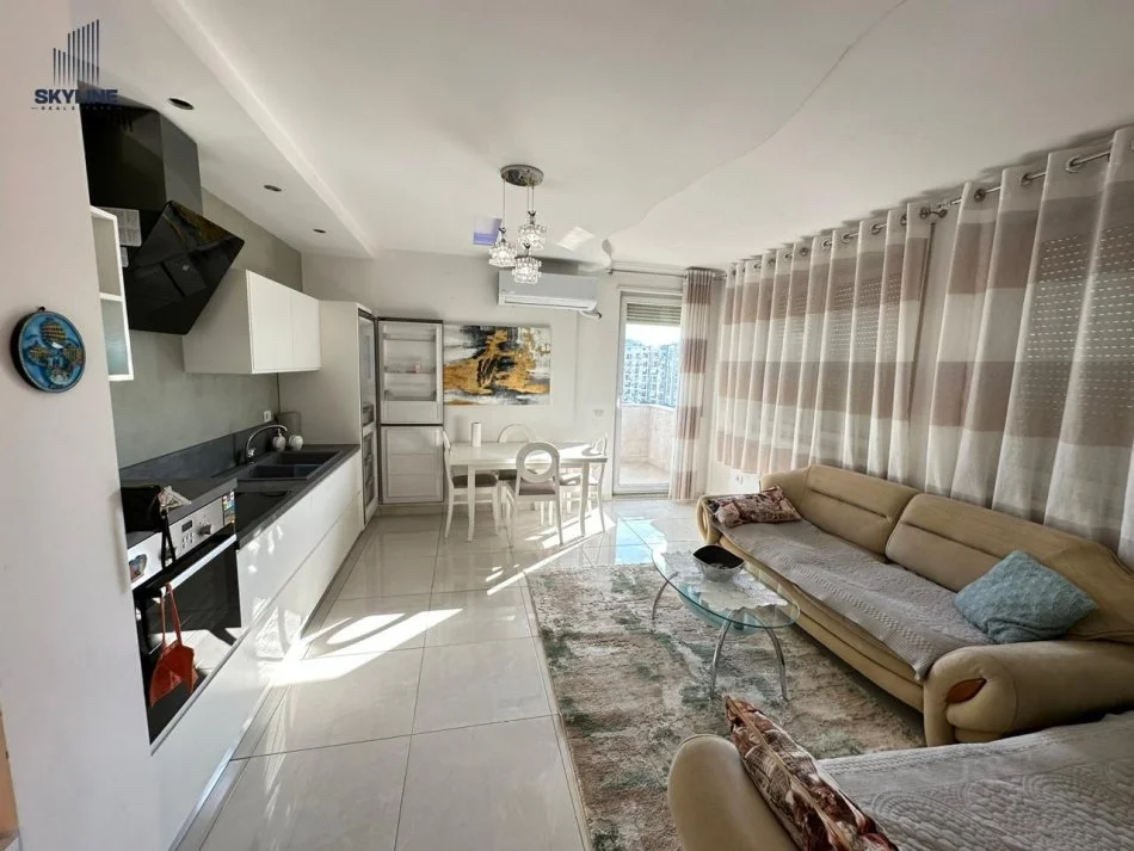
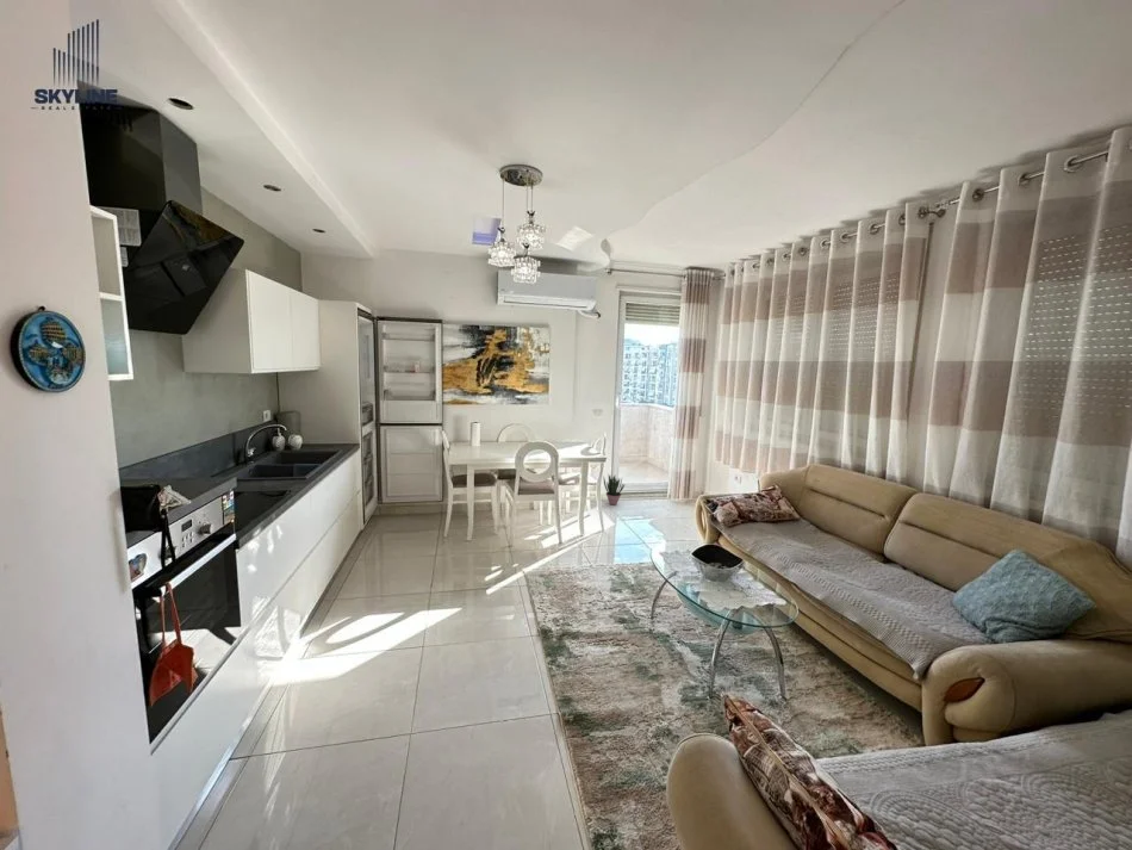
+ potted plant (612, 489)
